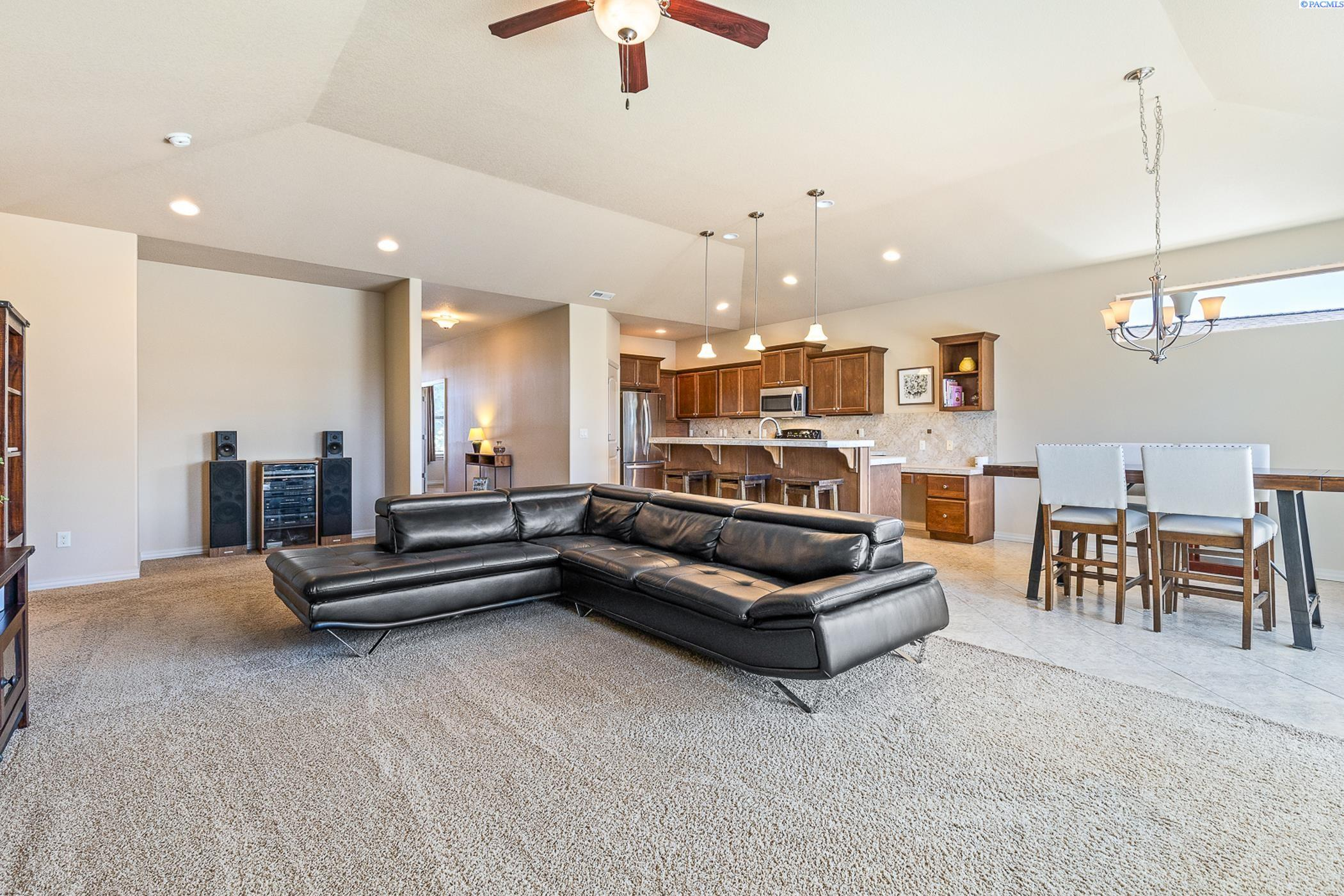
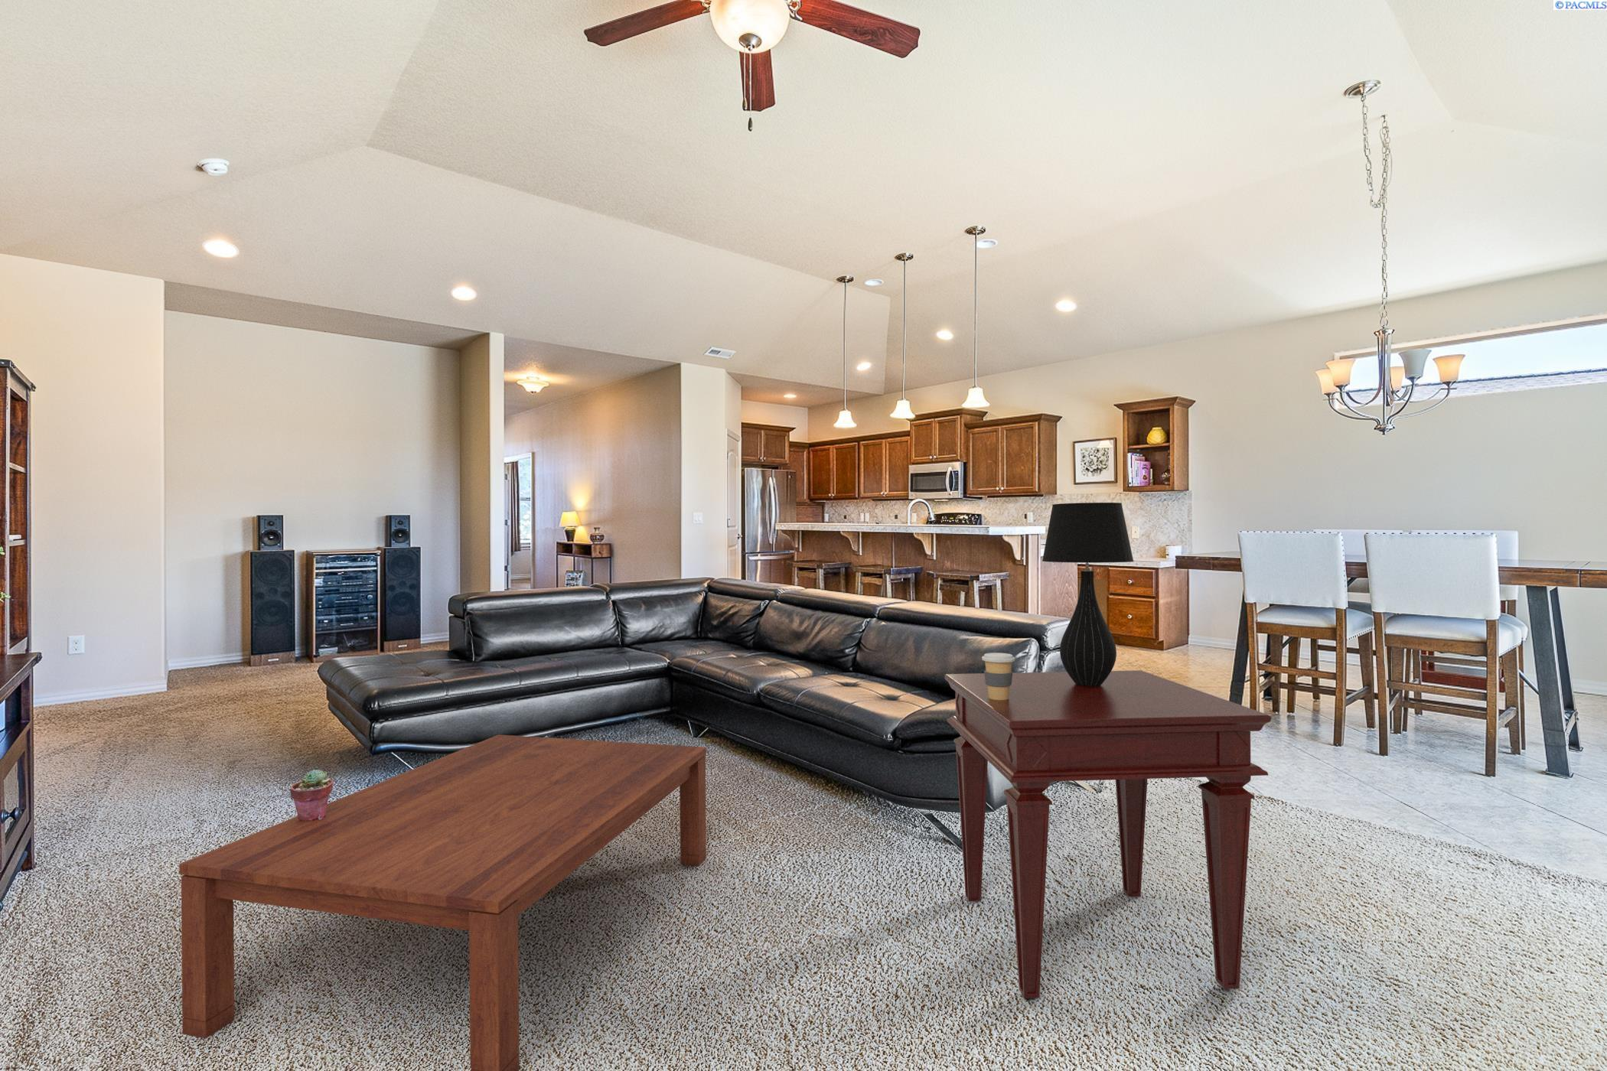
+ table lamp (1087, 593)
+ side table (1117, 810)
+ potted succulent (311, 792)
+ coffee cup (998, 675)
+ coffee table (499, 861)
